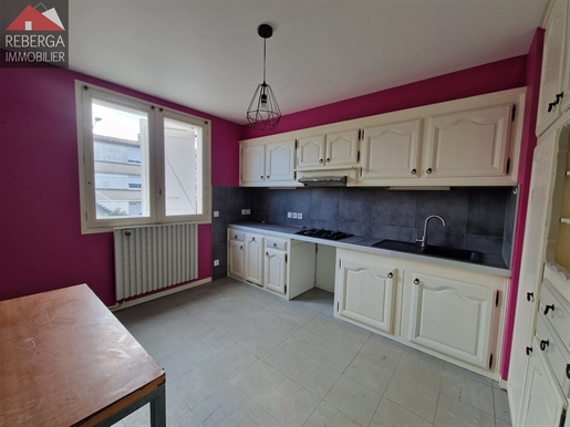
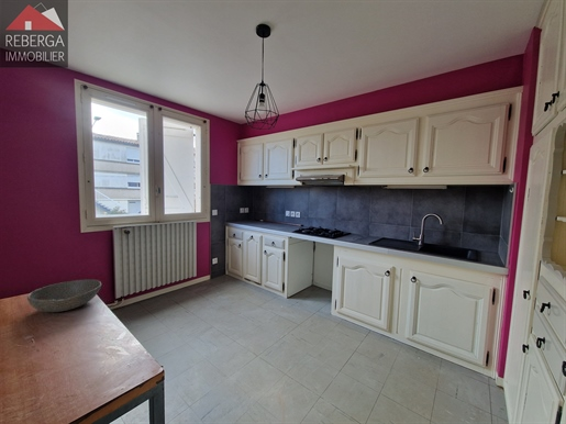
+ bowl (67, 297)
